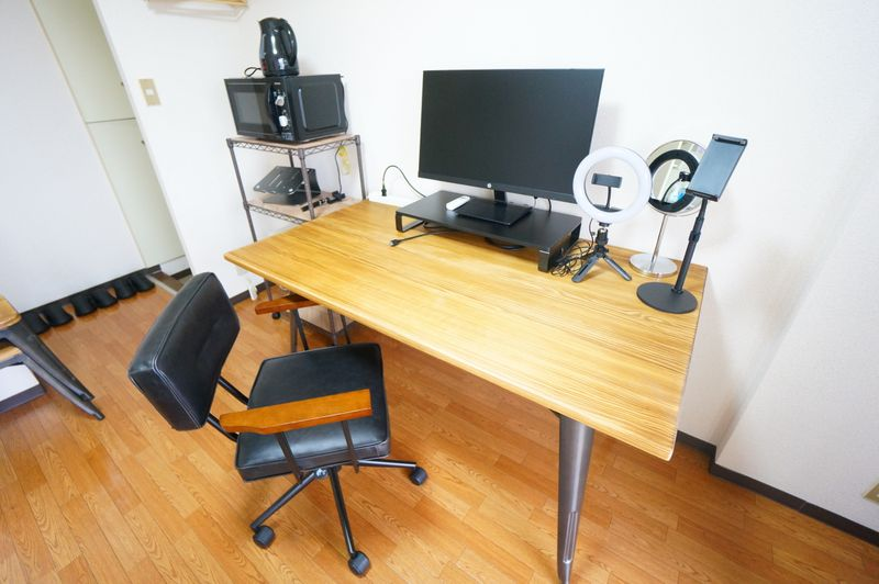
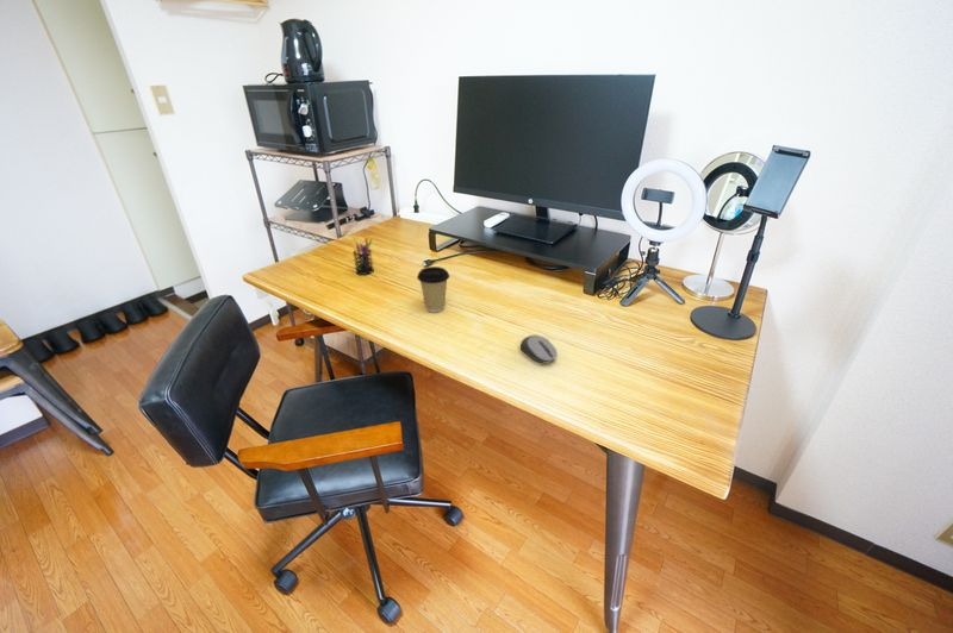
+ coffee cup (434, 289)
+ pen holder (365, 253)
+ computer mouse (538, 346)
